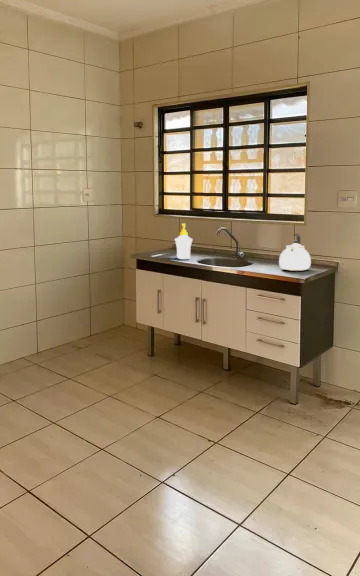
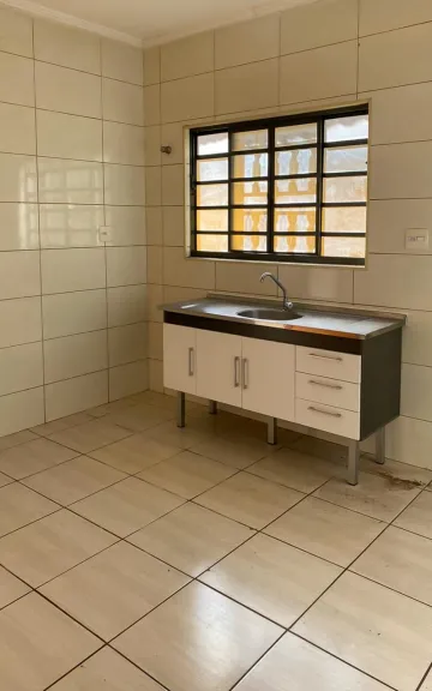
- kettle (295, 251)
- soap bottle (183, 241)
